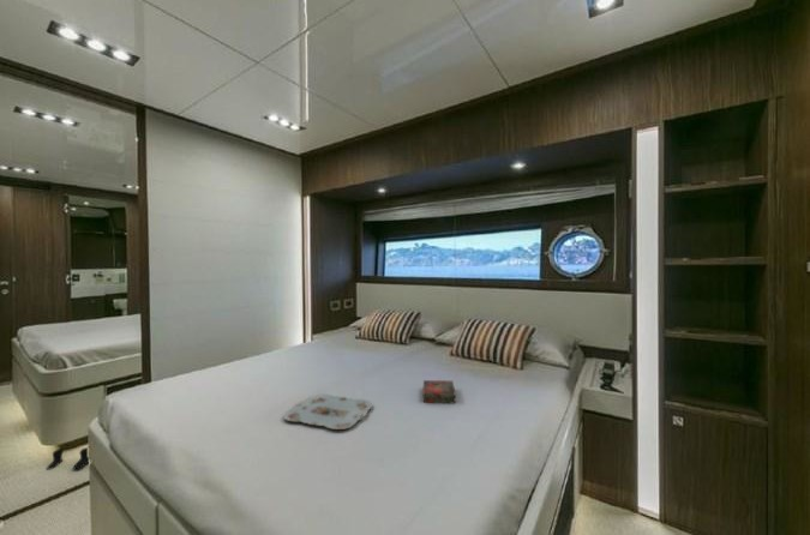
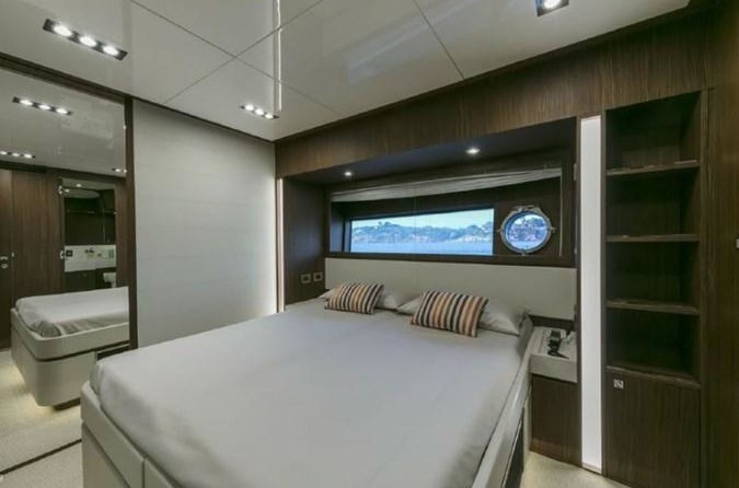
- serving tray (329, 410)
- boots (61, 457)
- book (438, 391)
